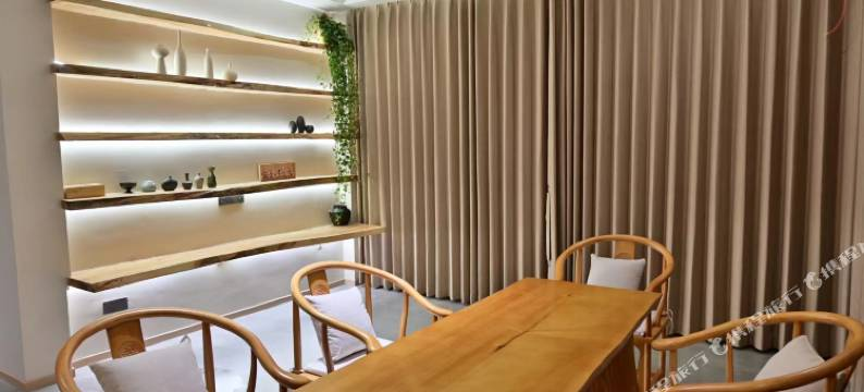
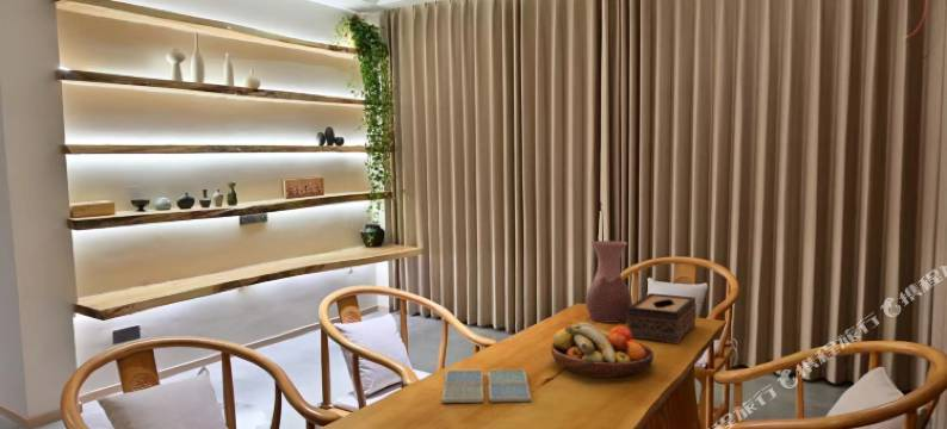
+ fruit bowl (601, 344)
+ drink coaster (482, 385)
+ vase (608, 280)
+ tissue box (662, 316)
